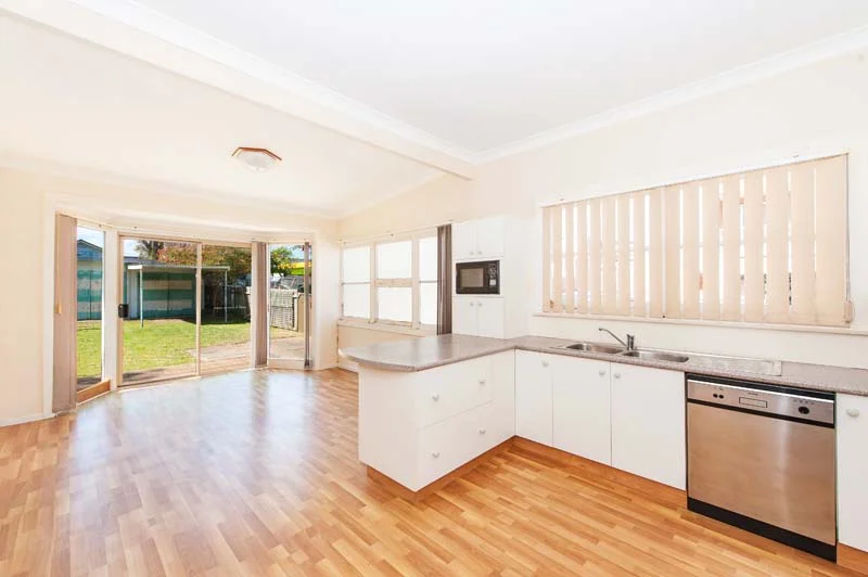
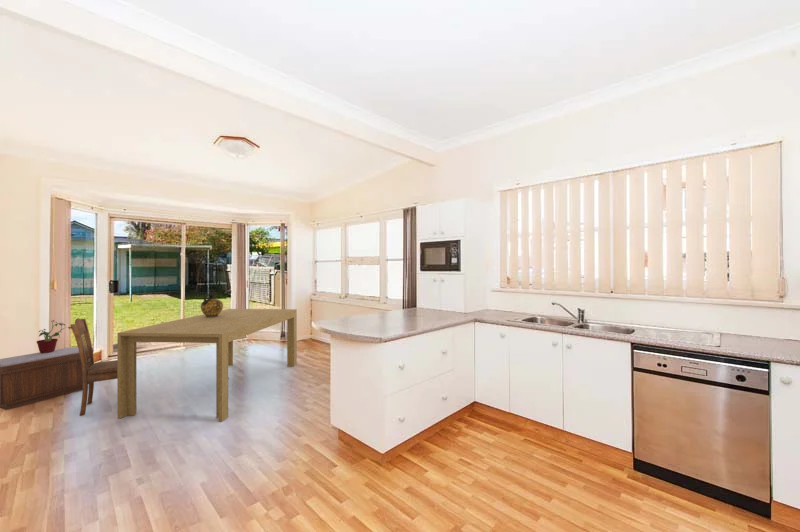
+ bench (42, 374)
+ dining table (226, 351)
+ potted plant (55, 335)
+ ceramic jug (212, 304)
+ dining chair (104, 362)
